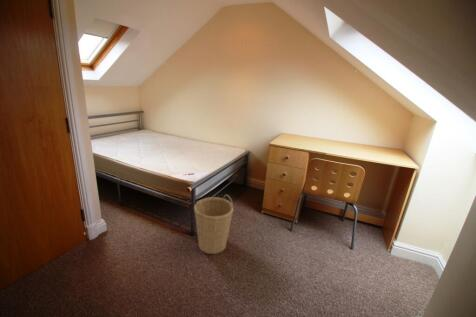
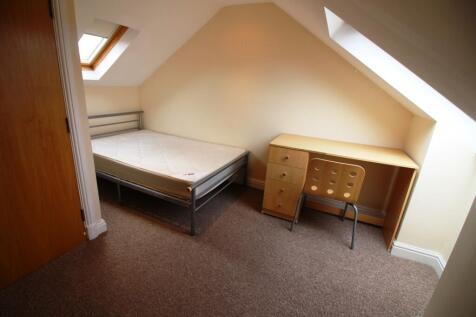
- basket (213, 222)
